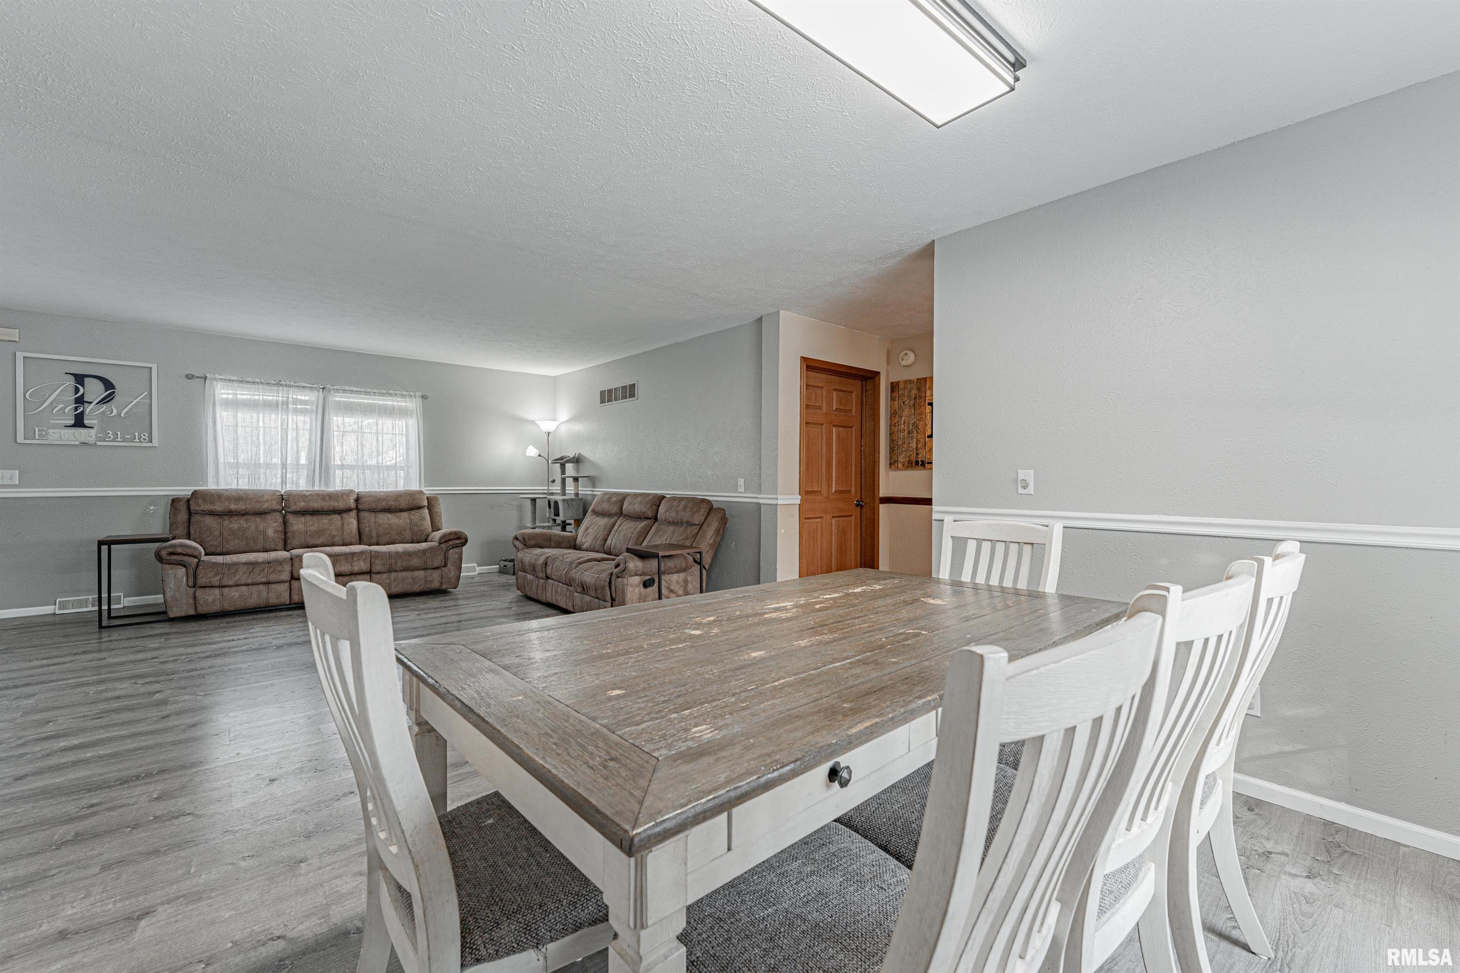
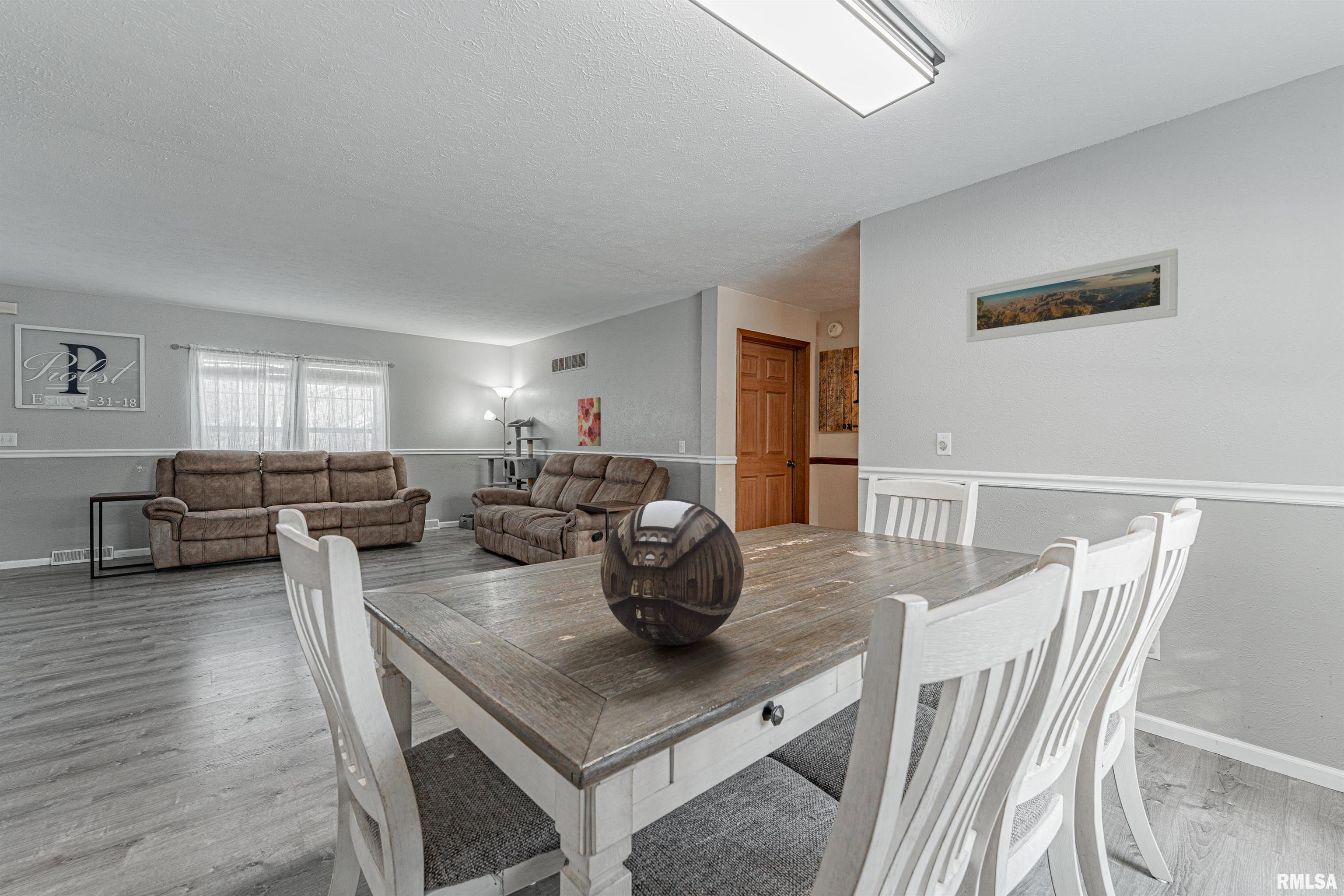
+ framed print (1059, 301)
+ decorative bowl (672, 570)
+ wall art (589, 422)
